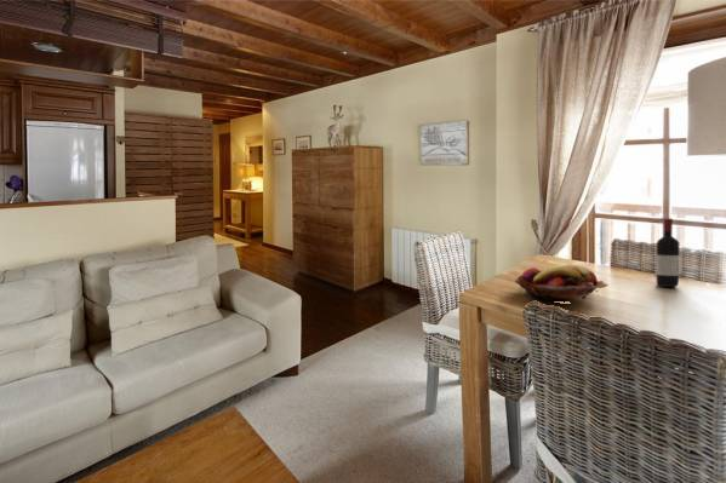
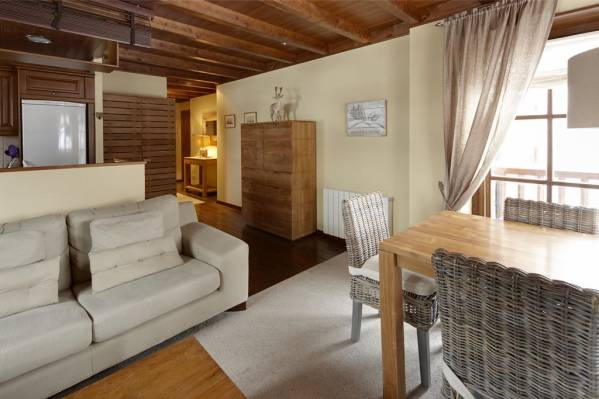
- fruit basket (559, 281)
- wine bottle (667, 252)
